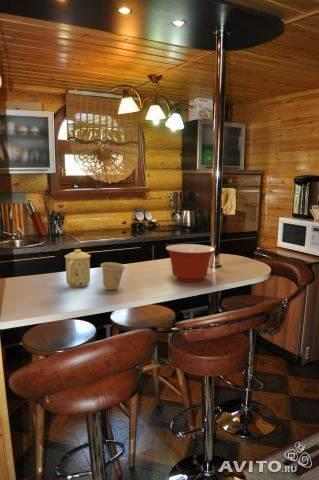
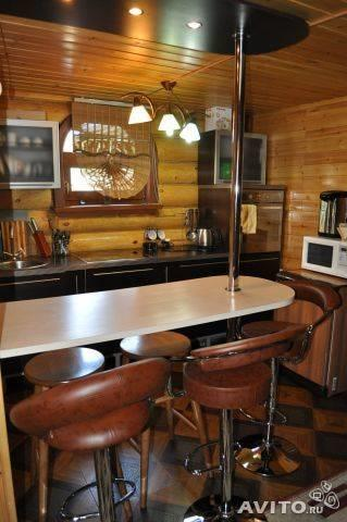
- mug (77, 268)
- mixing bowl (189, 263)
- cup (113, 276)
